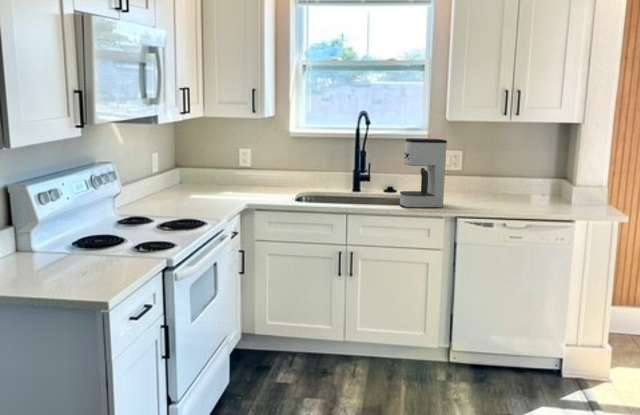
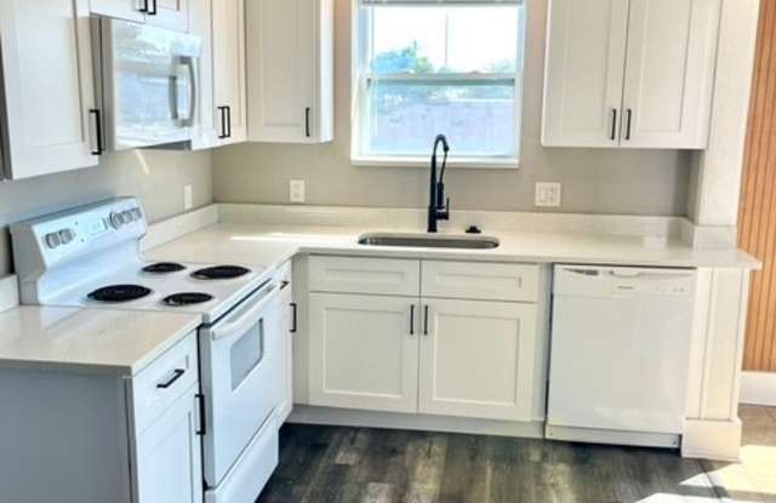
- coffee maker (422, 172)
